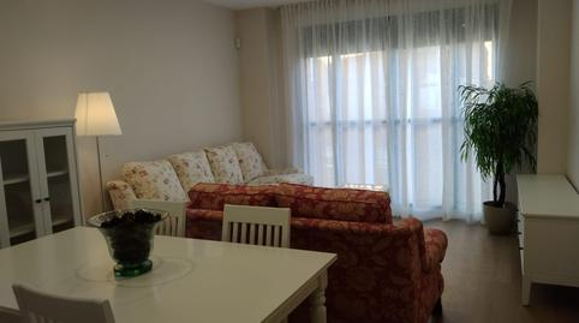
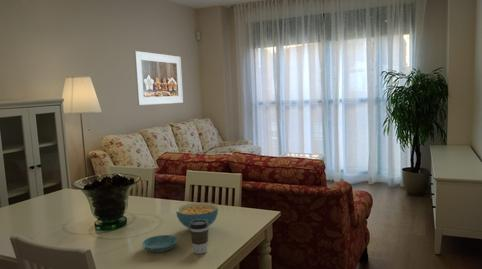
+ coffee cup (199, 236)
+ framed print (160, 79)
+ cereal bowl (197, 218)
+ saucer (160, 244)
